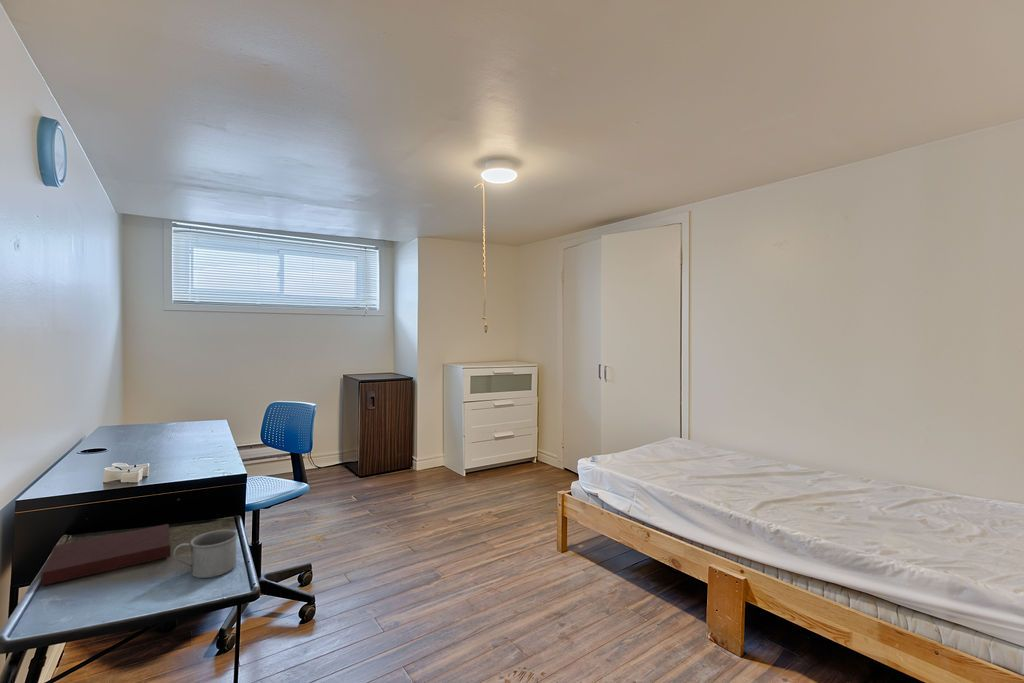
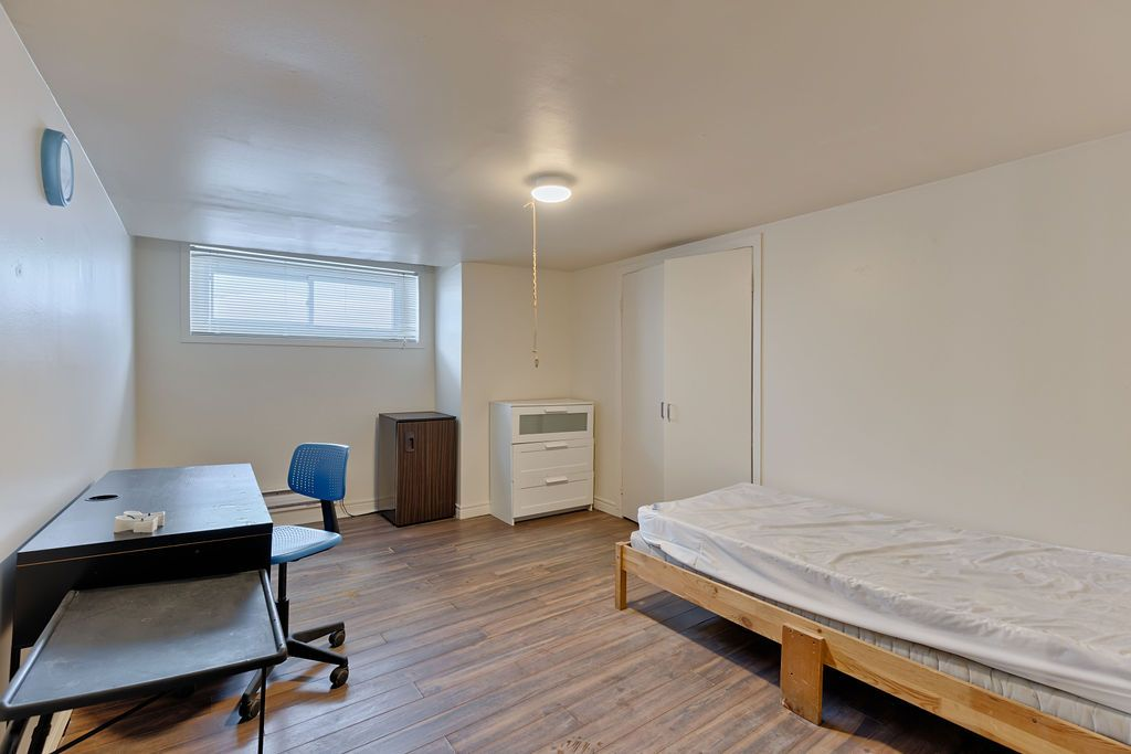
- mug (210, 553)
- notebook (112, 551)
